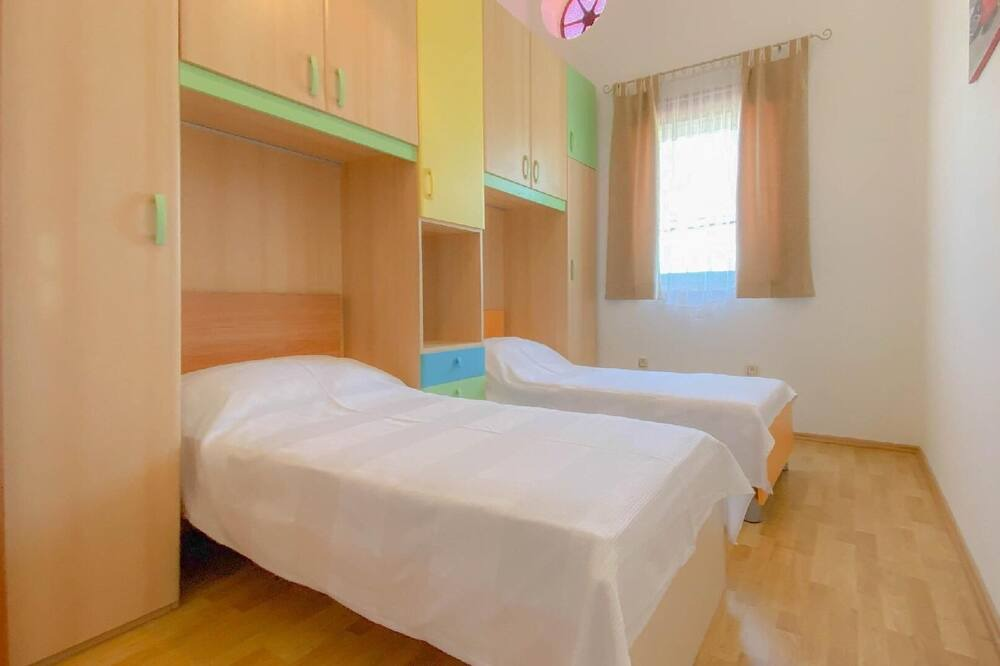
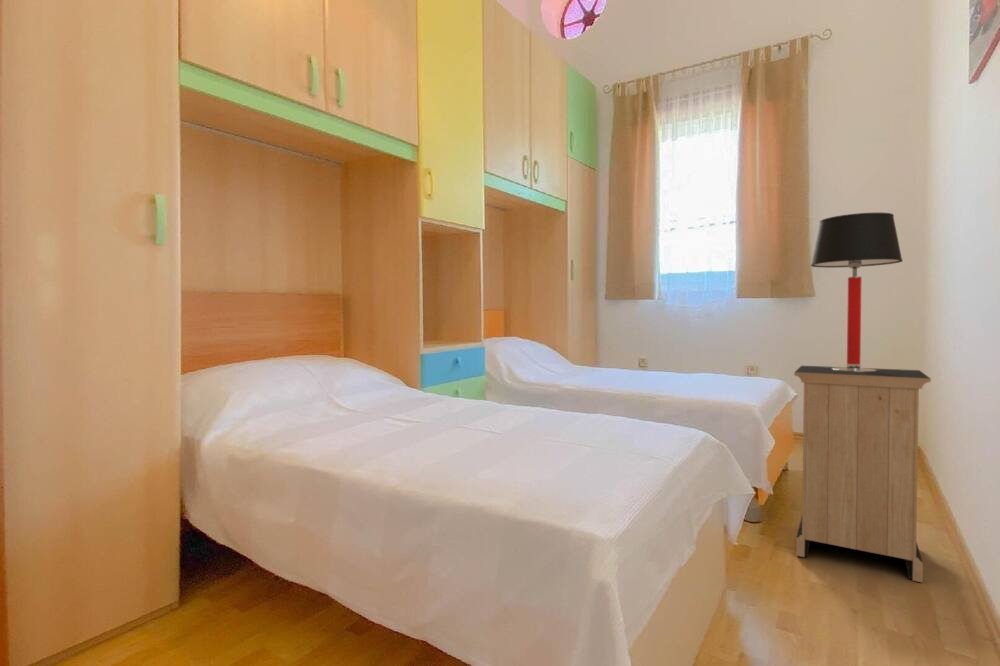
+ table lamp (854, 294)
+ nightstand (856, 461)
